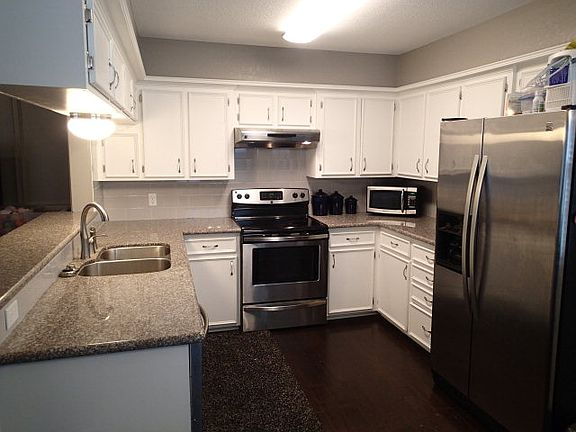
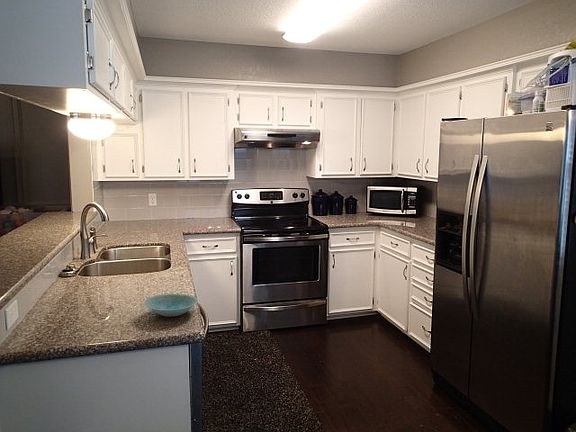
+ bowl (171, 306)
